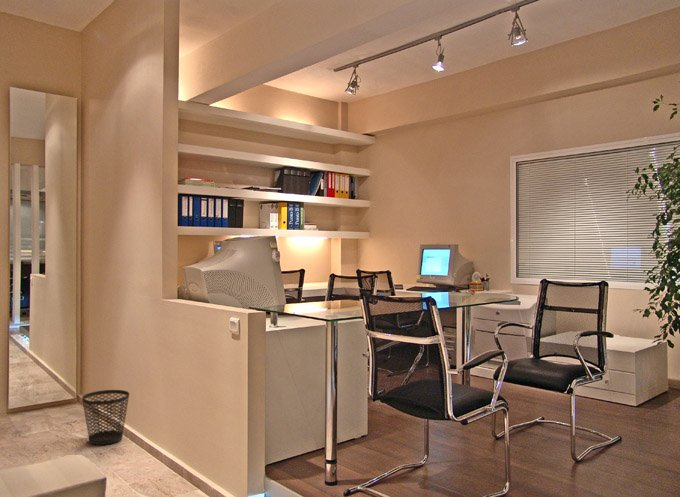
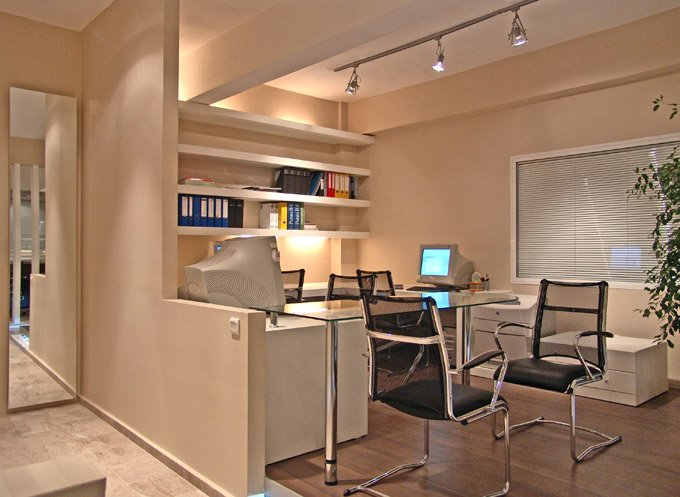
- wastebasket (105, 417)
